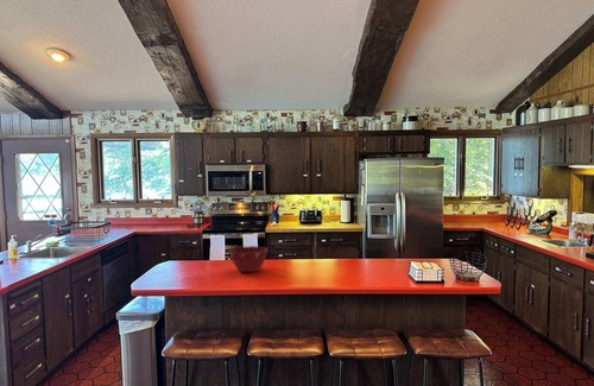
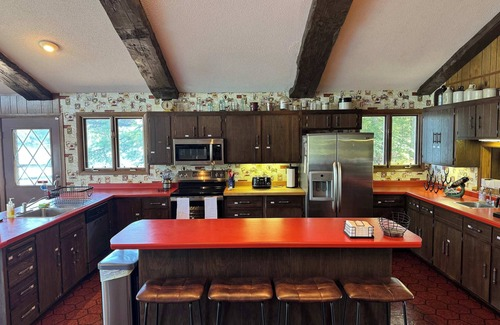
- mixing bowl (248, 259)
